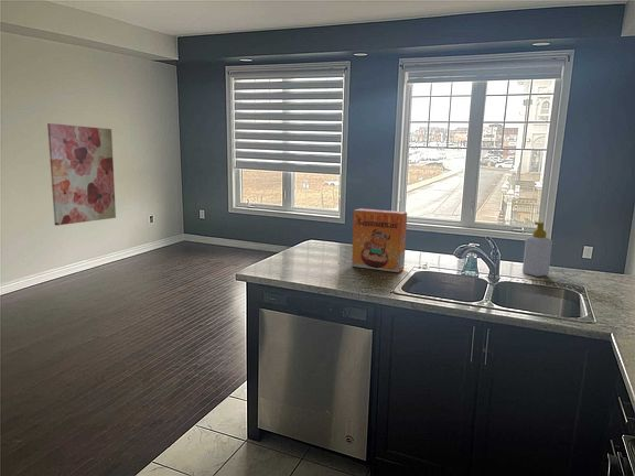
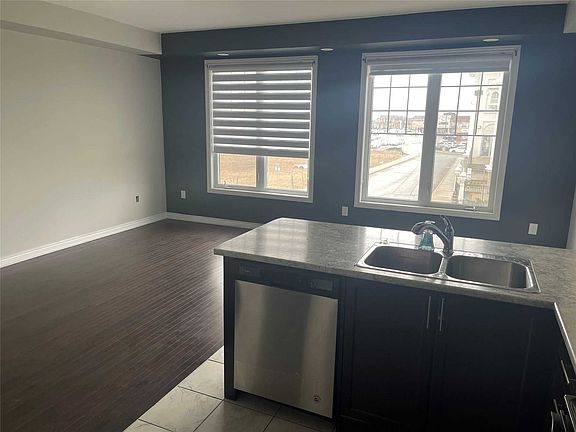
- soap bottle (538, 248)
- cereal box (378, 239)
- wall art (84, 174)
